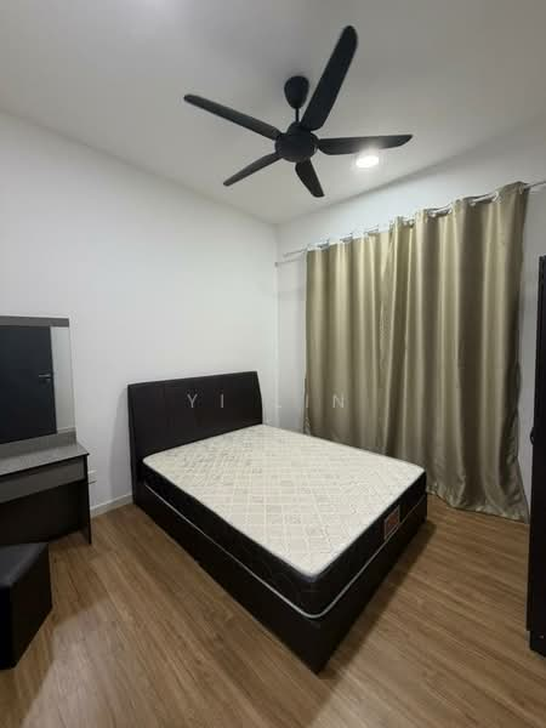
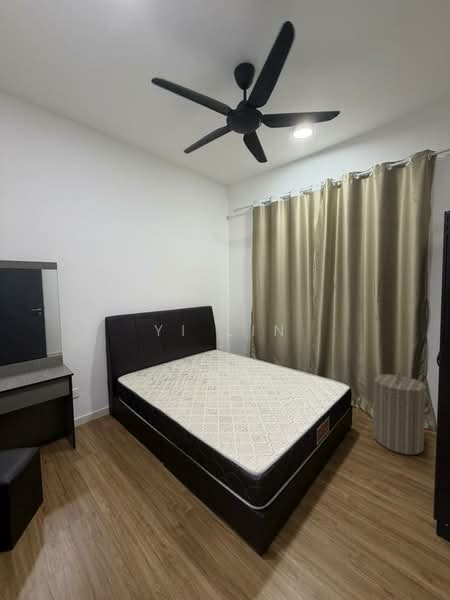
+ laundry hamper (398, 406)
